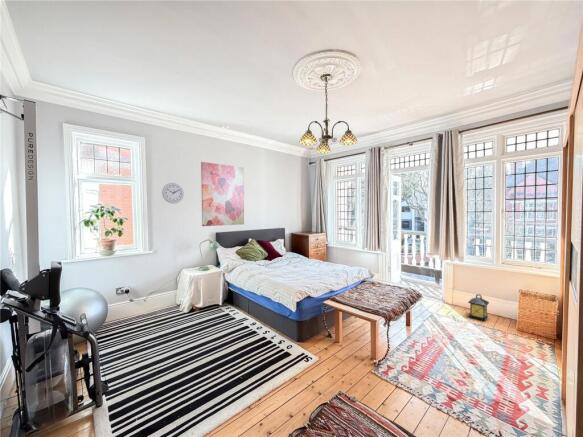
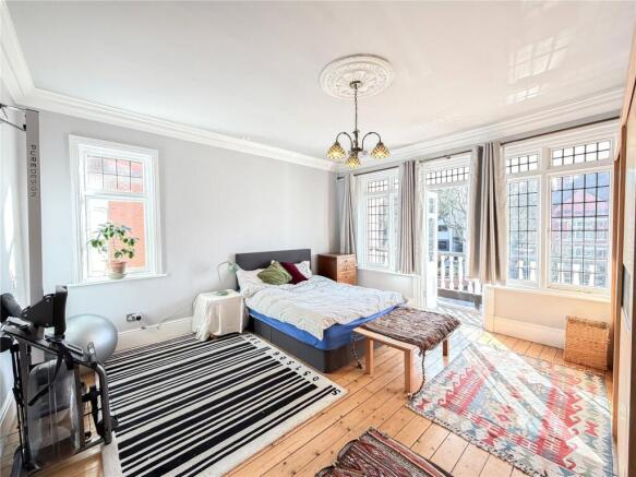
- wall clock (173, 193)
- wall art (223, 195)
- lantern (478, 305)
